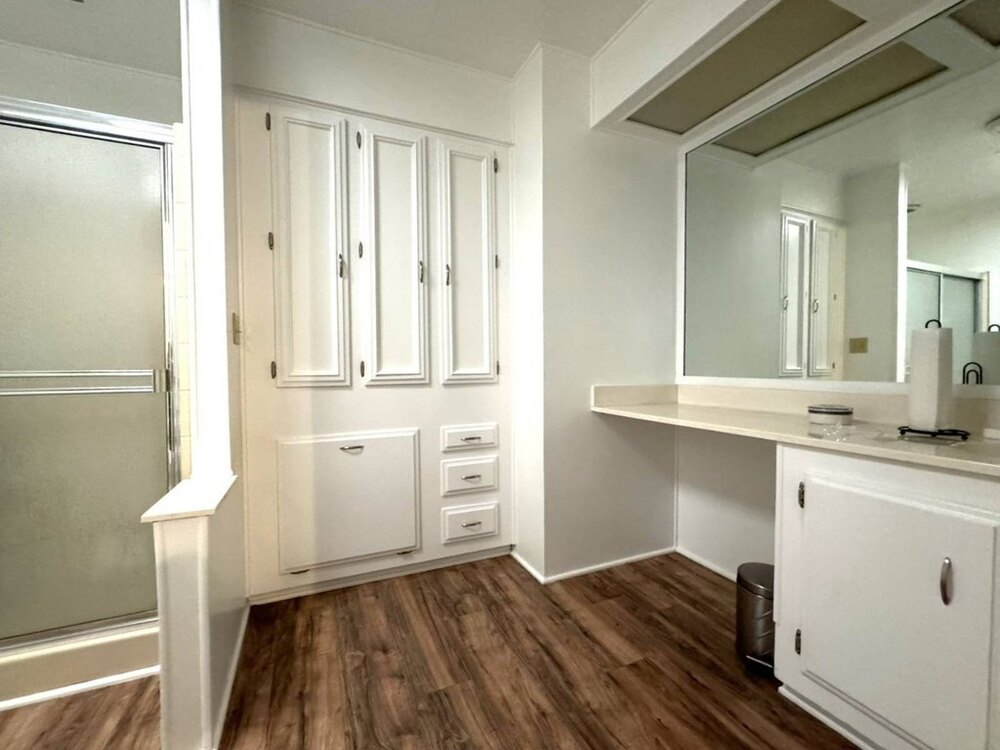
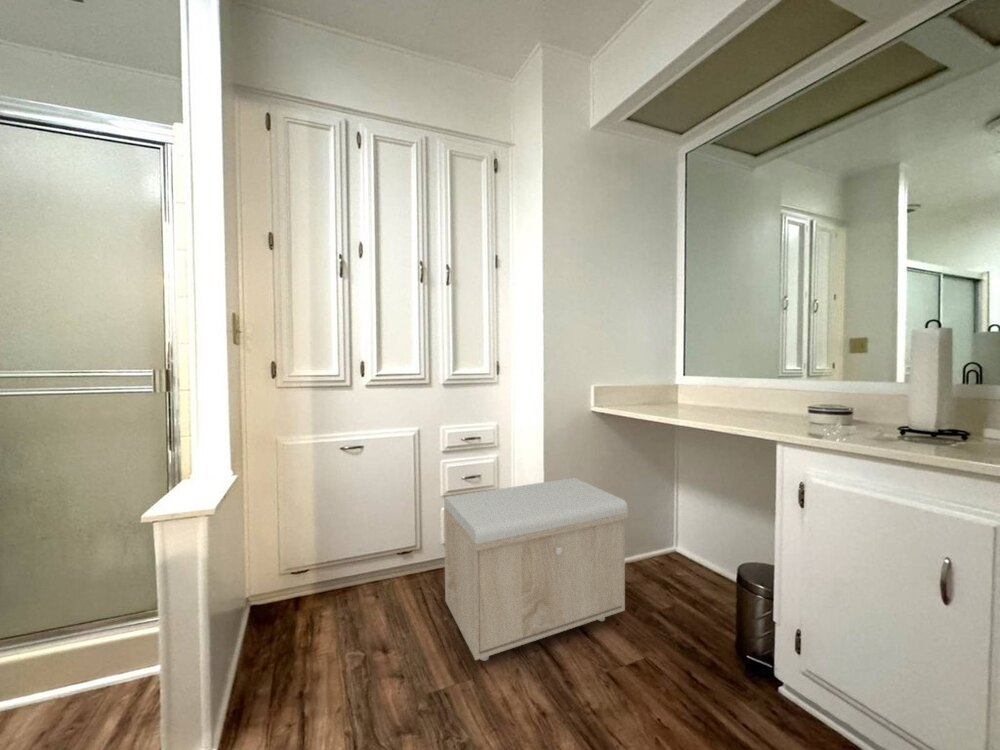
+ storage bench (533, 559)
